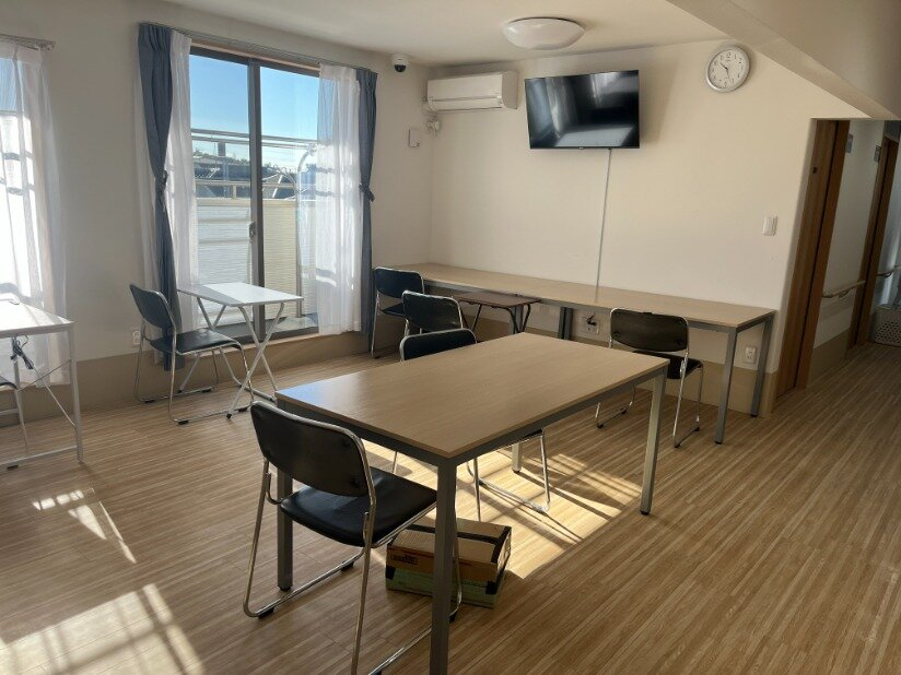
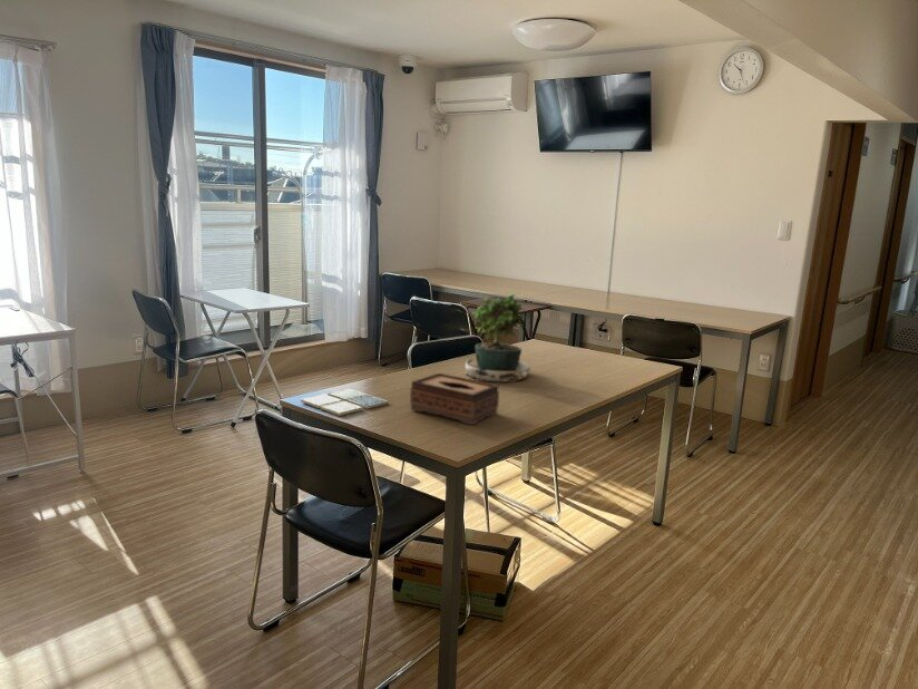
+ drink coaster (344, 400)
+ tissue box (455, 397)
+ potted plant (497, 334)
